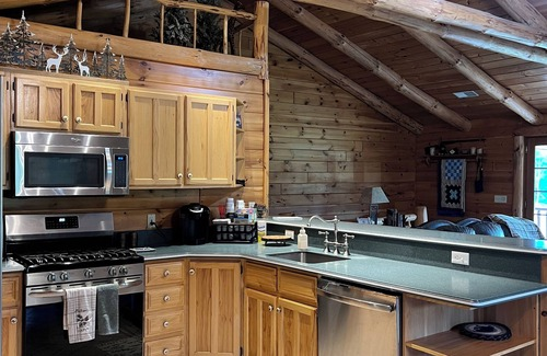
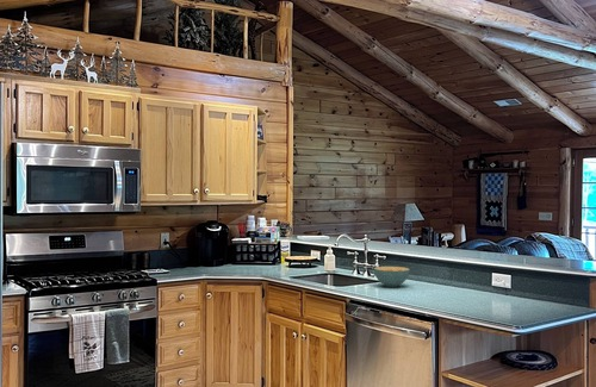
+ cereal bowl (391, 276)
